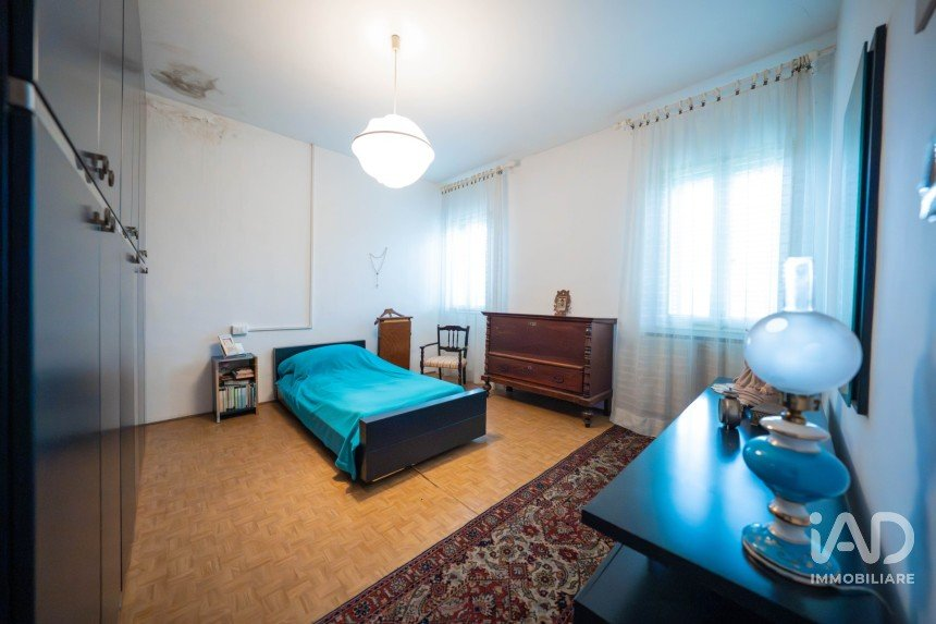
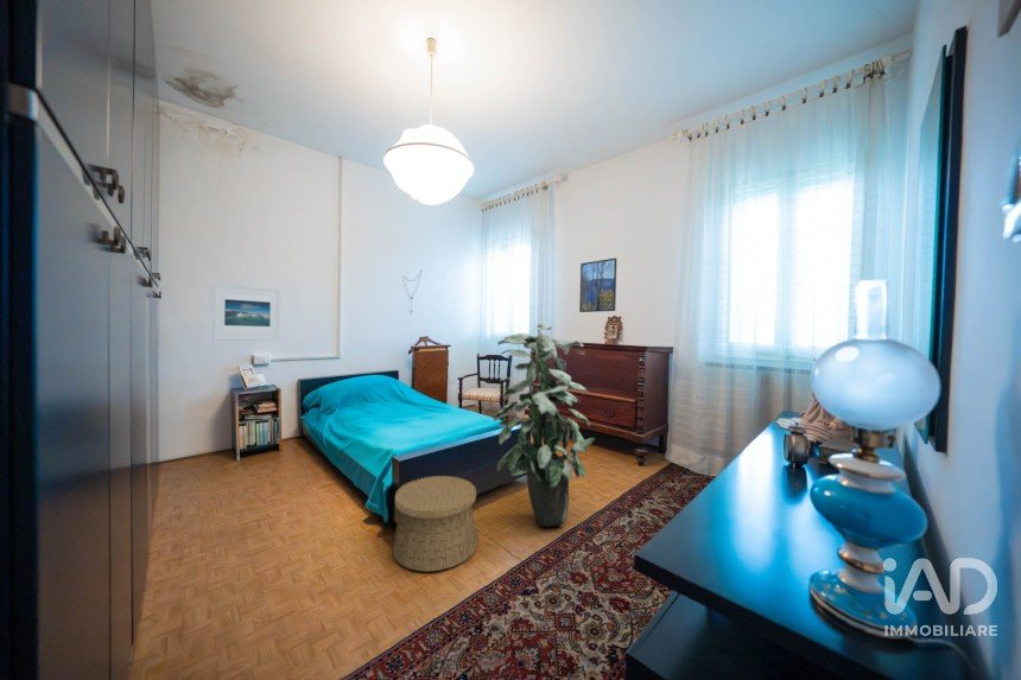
+ indoor plant (541, 421)
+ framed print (597, 286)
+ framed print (248, 313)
+ basket (436, 517)
